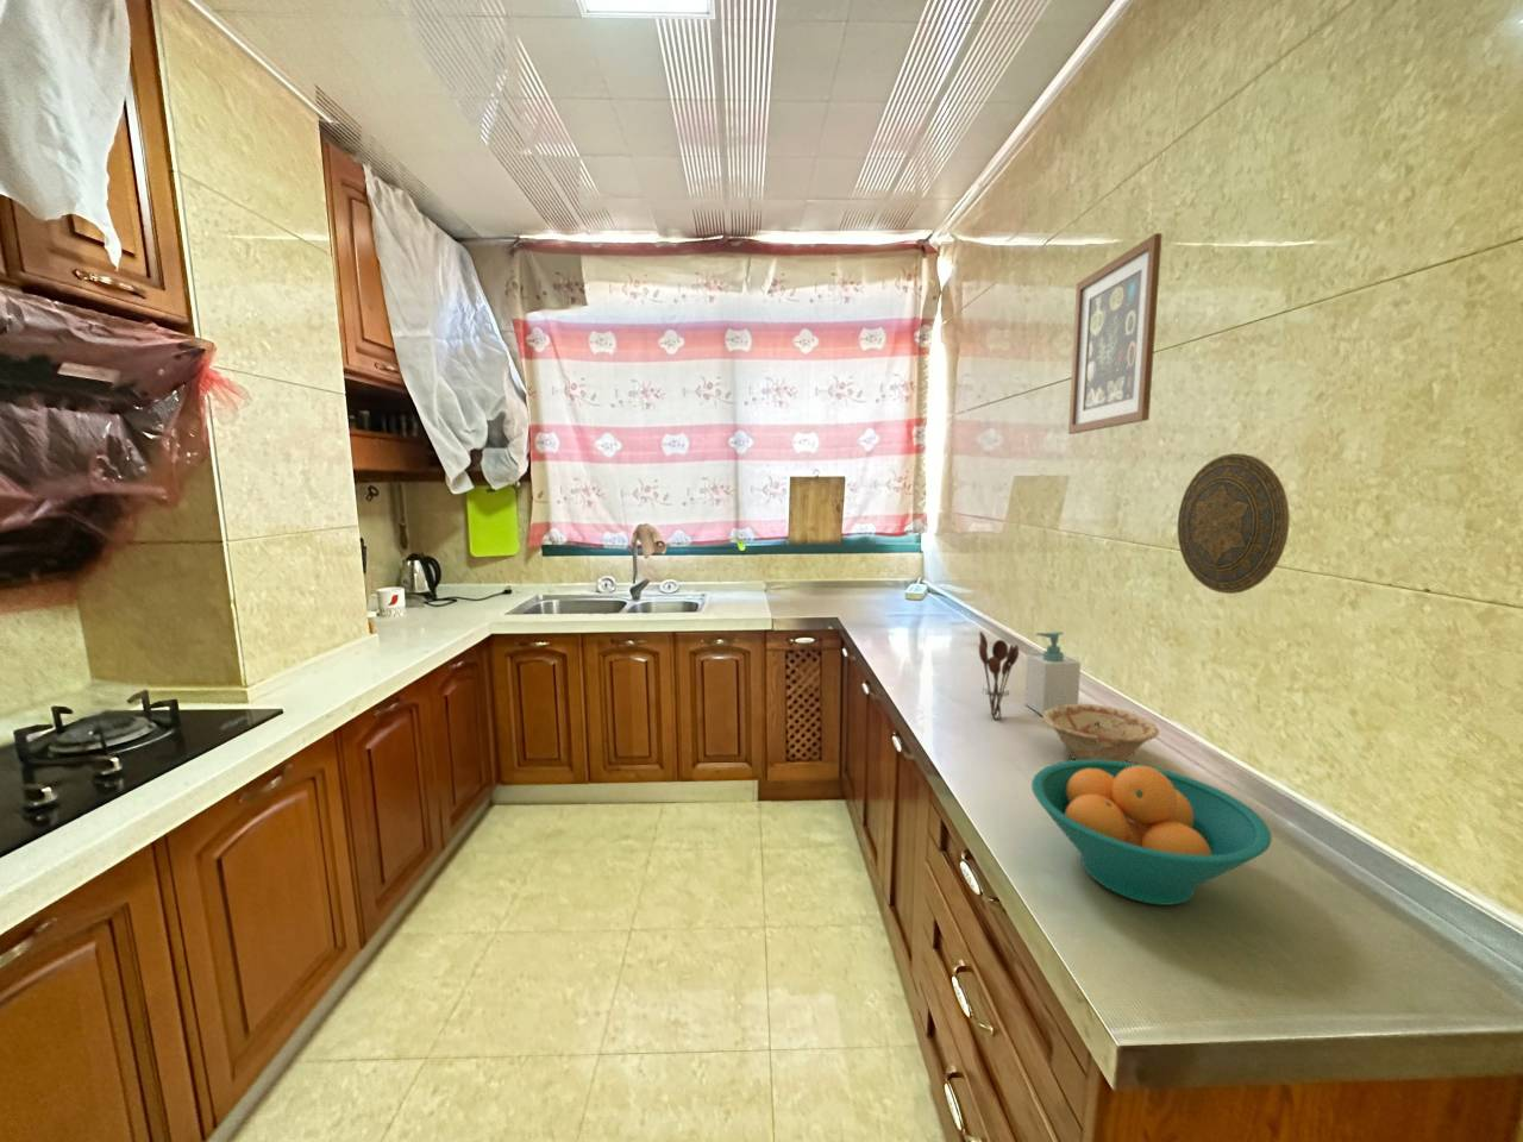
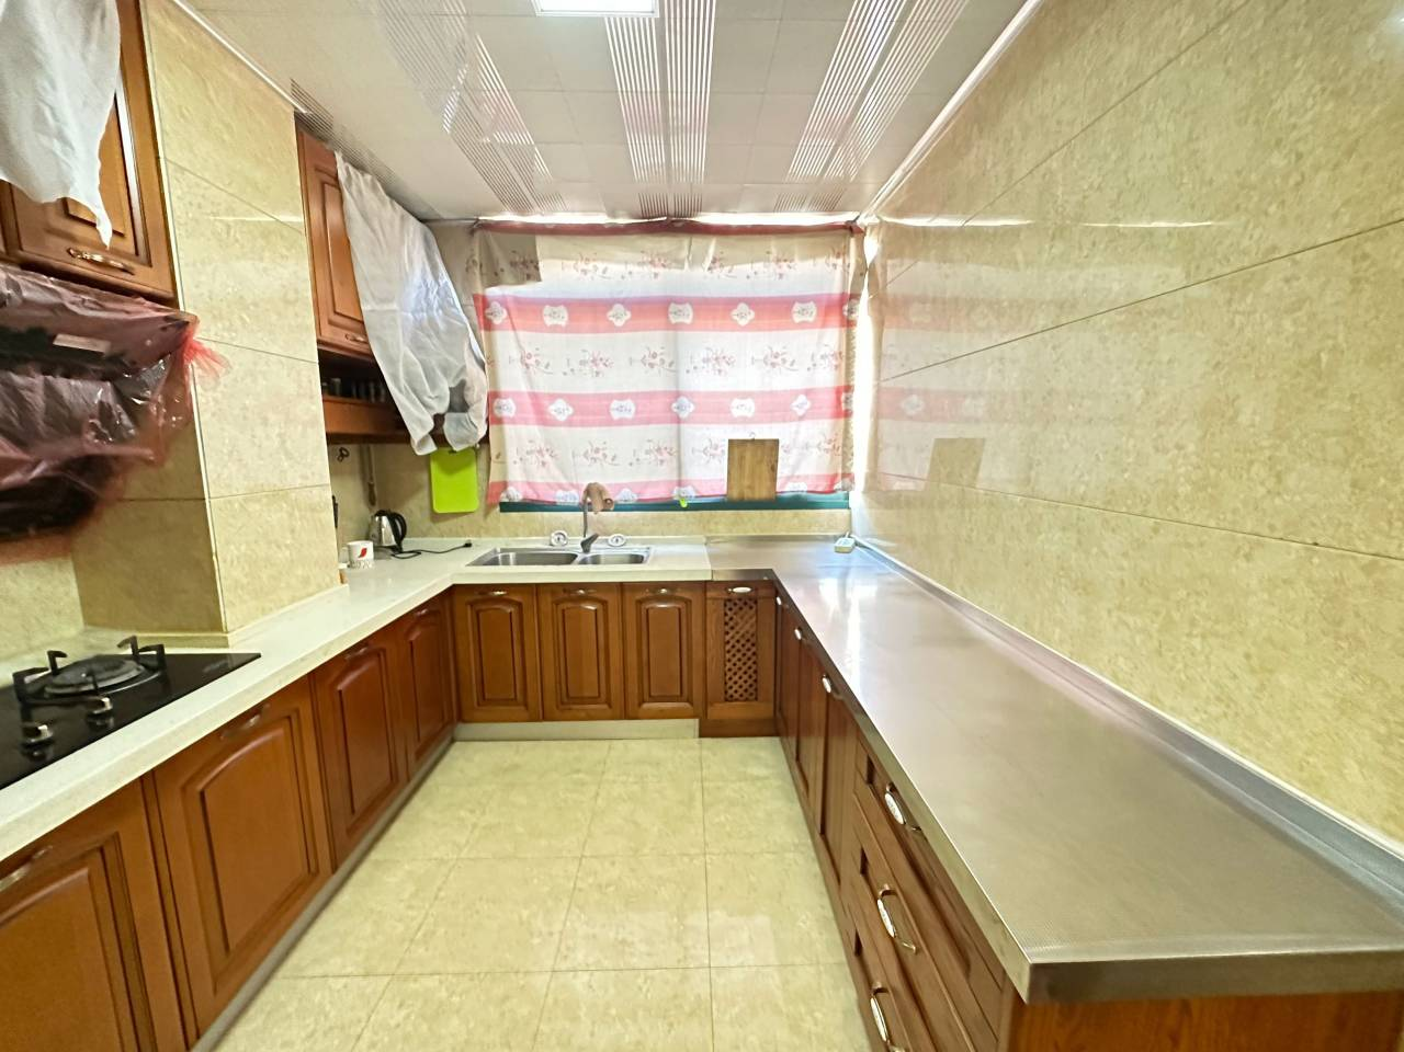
- wall art (1109, 345)
- utensil holder (994, 674)
- soap bottle (1052, 671)
- decorative plate (1221, 523)
- dish (1096, 739)
- fruit bowl (1140, 822)
